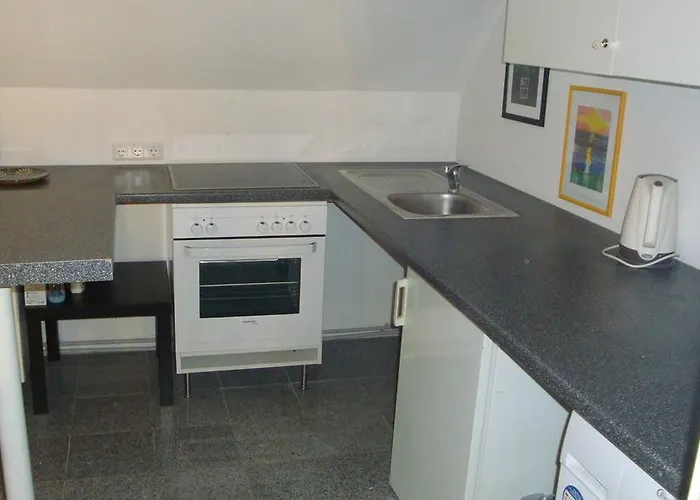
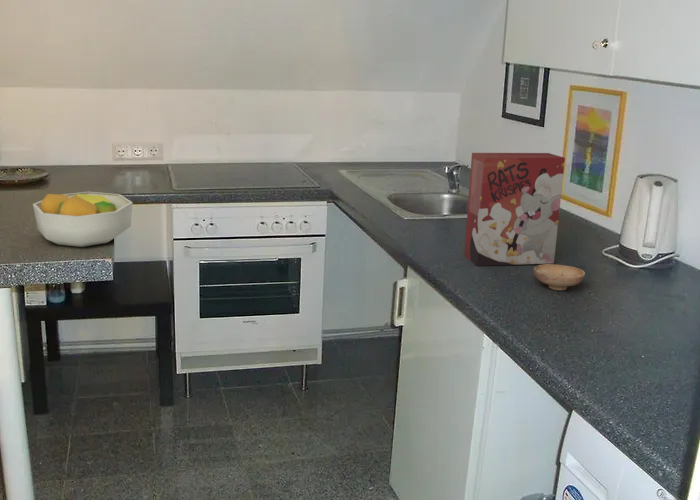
+ cereal box (513, 208)
+ bowl (558, 278)
+ fruit bowl (83, 212)
